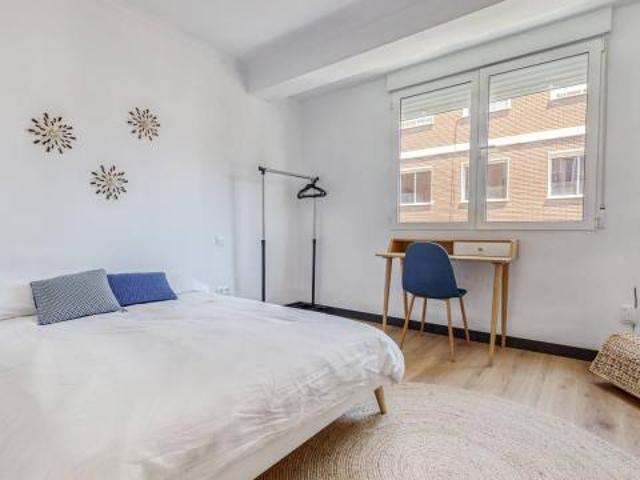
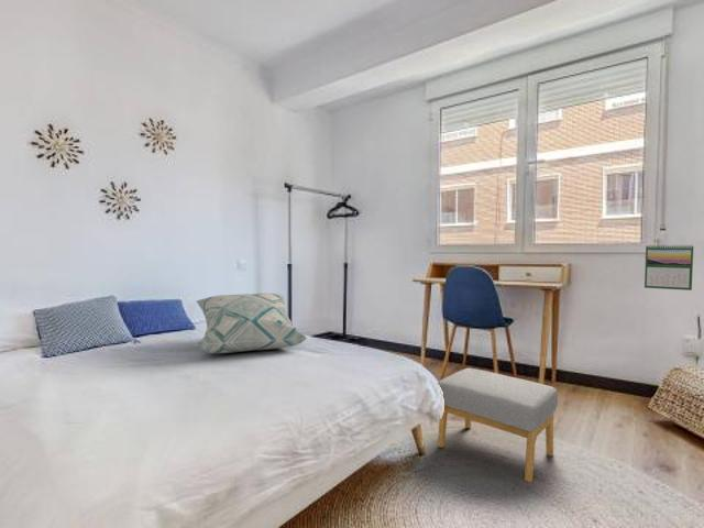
+ calendar (668, 266)
+ decorative pillow (248, 320)
+ footstool (495, 416)
